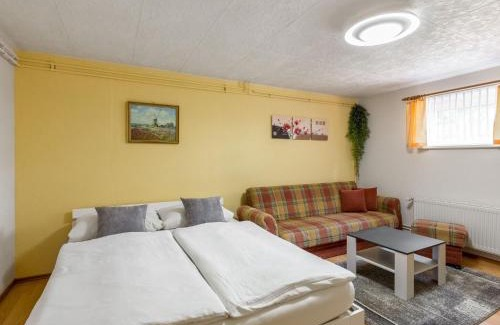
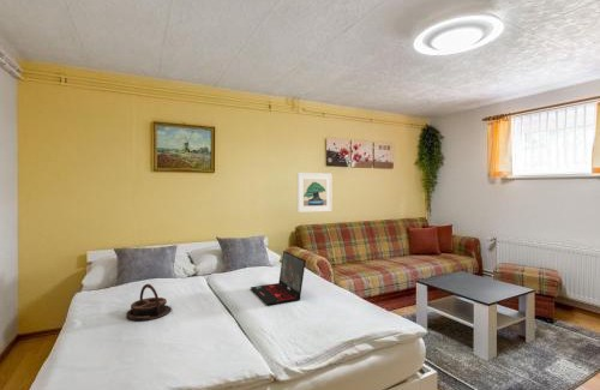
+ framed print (314, 192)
+ laptop (280, 275)
+ serving tray (149, 298)
